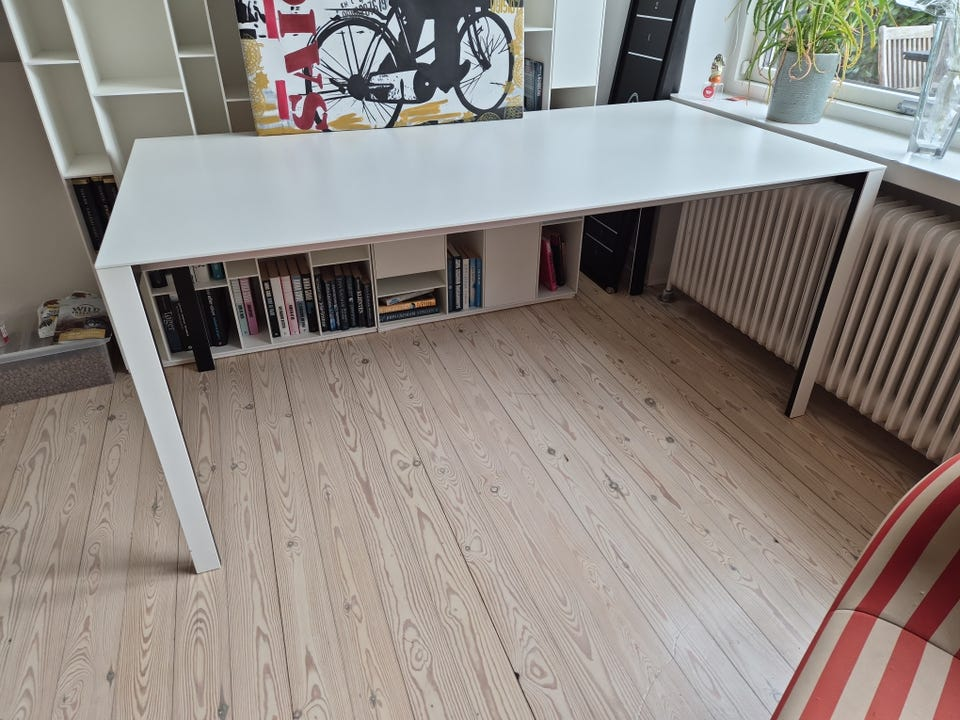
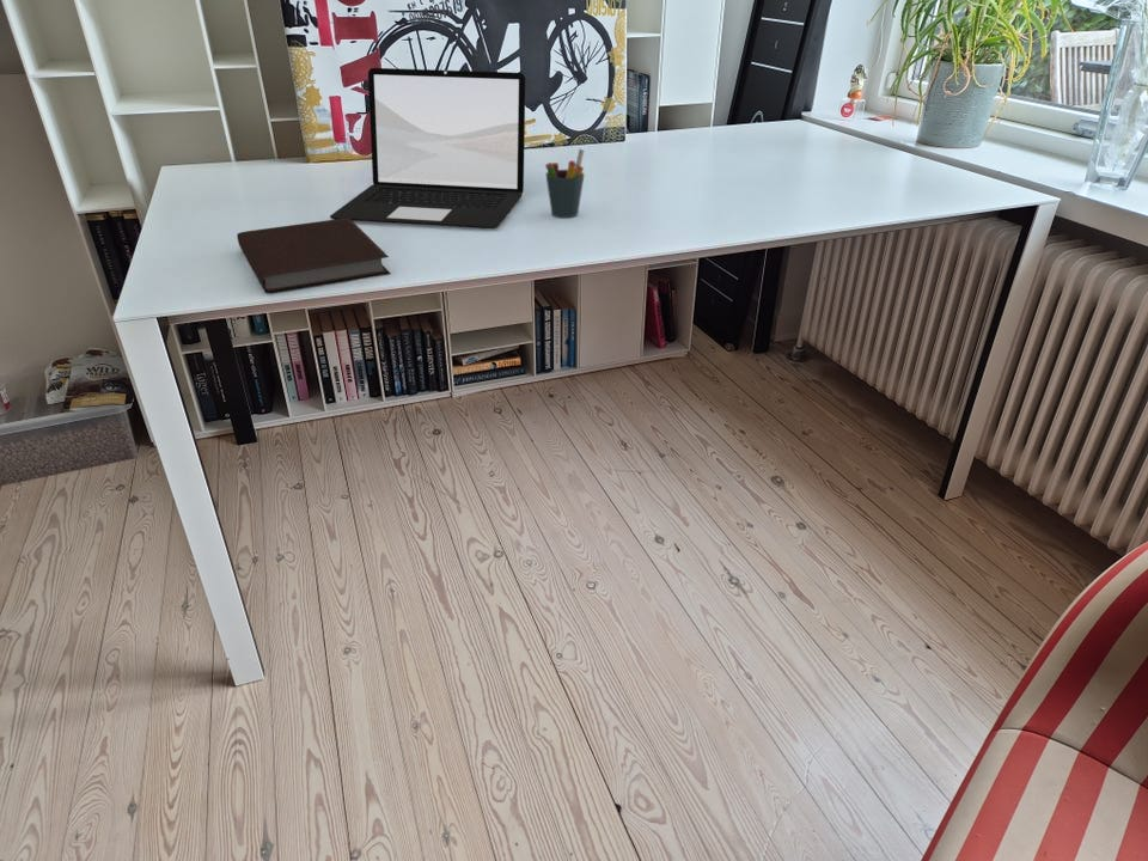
+ pen holder (564, 183)
+ notebook (311, 252)
+ laptop (429, 145)
